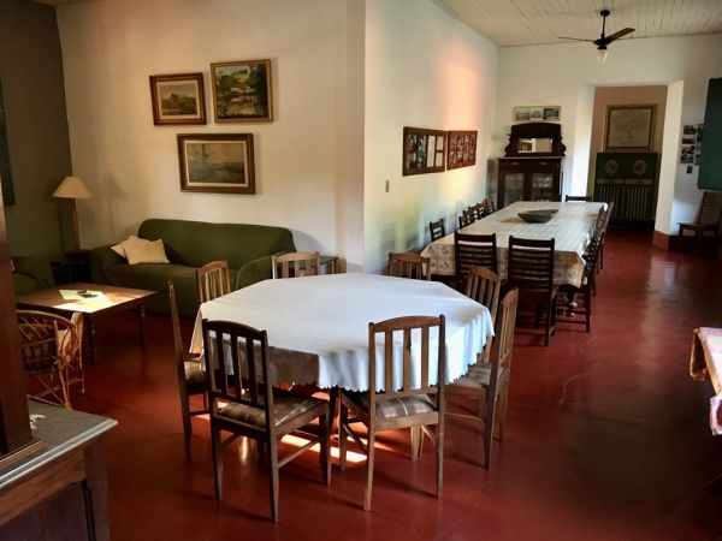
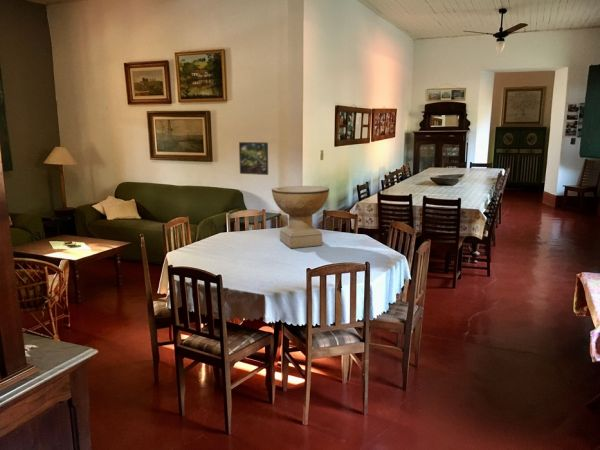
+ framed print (253, 158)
+ decorative bowl (300, 216)
